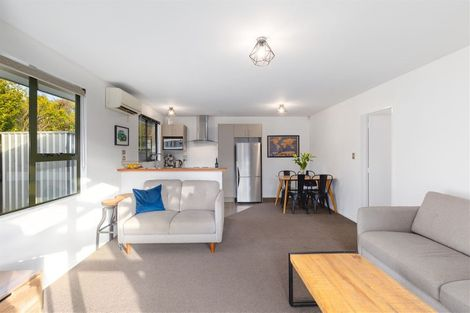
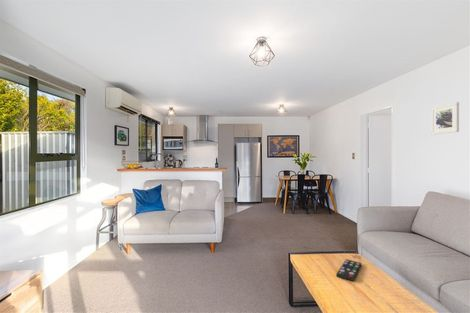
+ remote control (349, 268)
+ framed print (444, 119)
